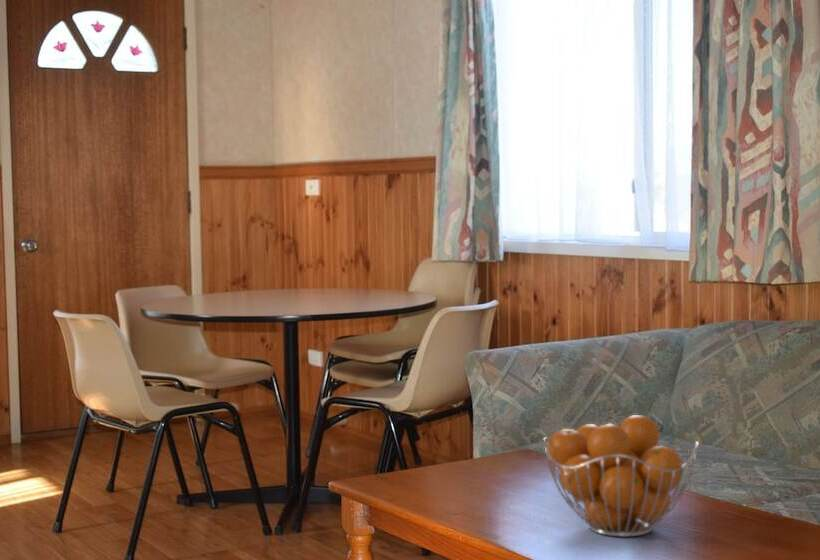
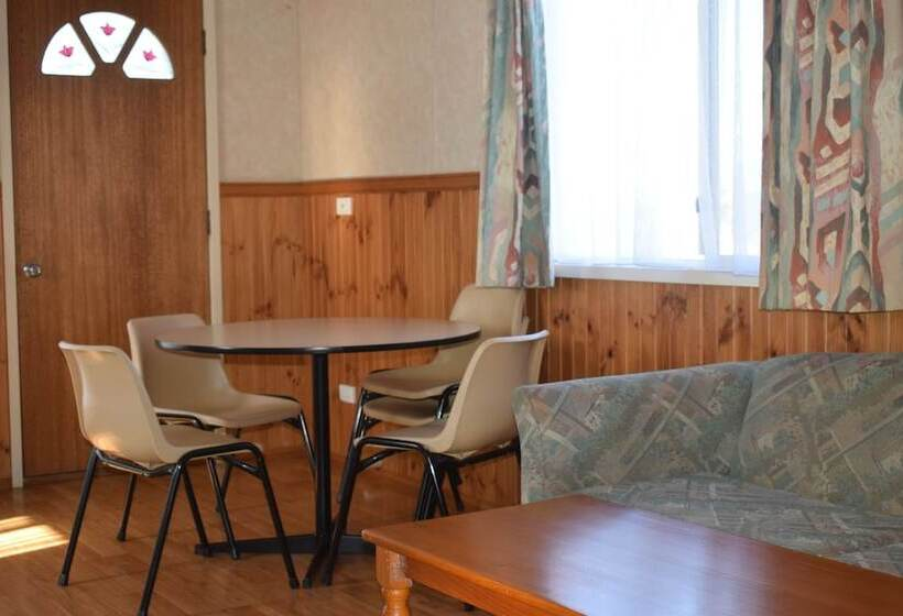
- fruit basket (620, 473)
